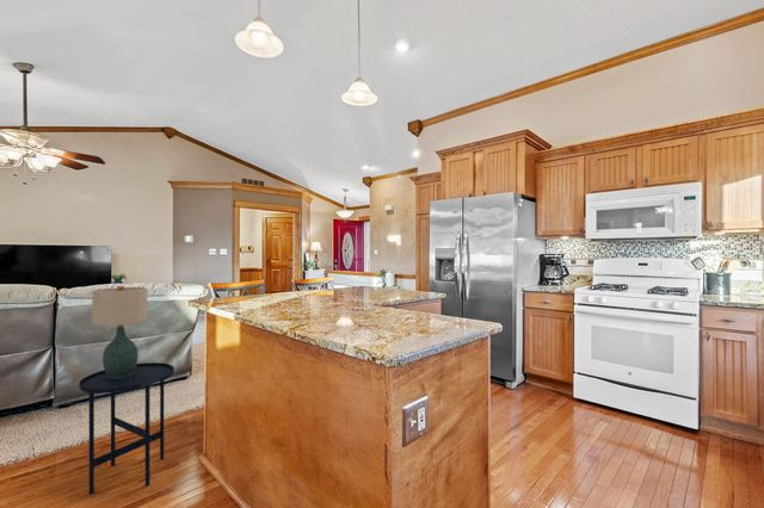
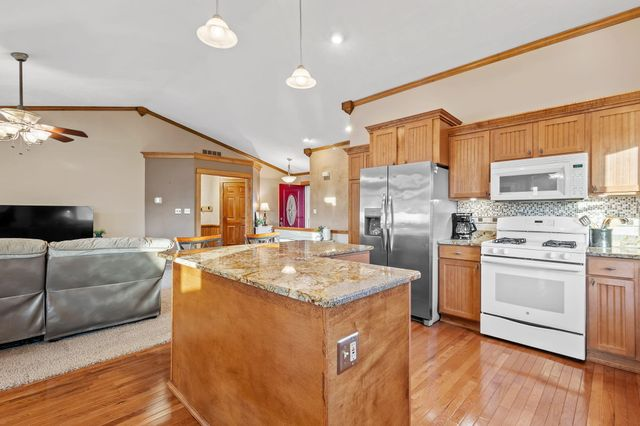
- side table (129, 423)
- table lamp (121, 330)
